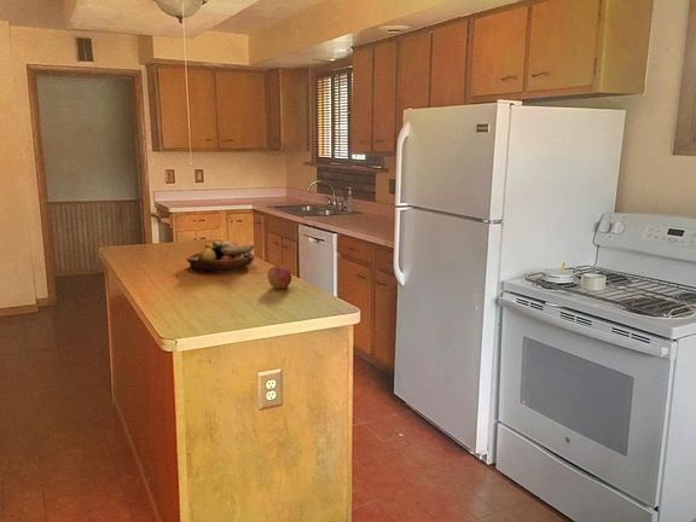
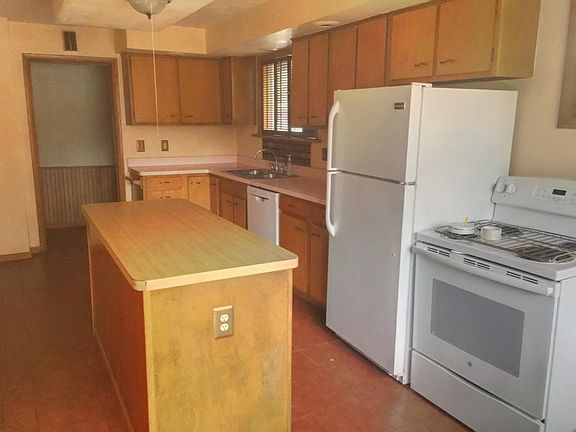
- fruit bowl (221, 253)
- apple (279, 277)
